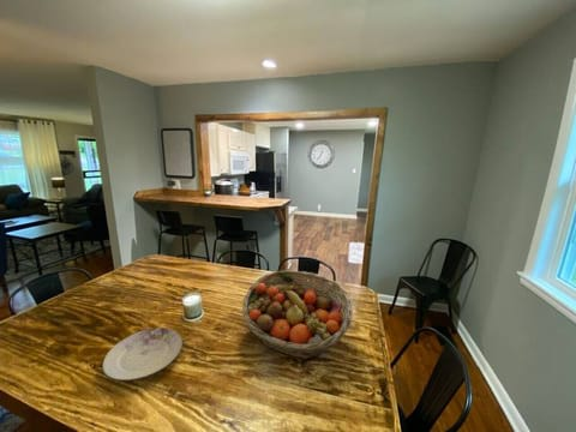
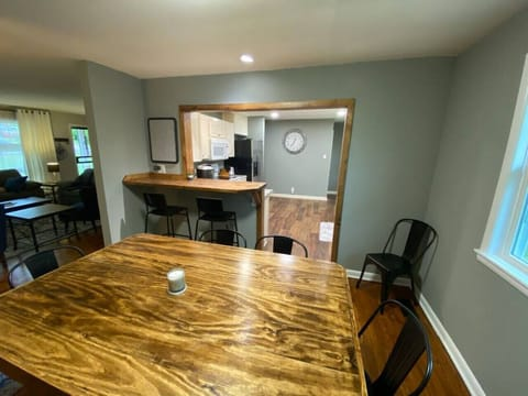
- fruit basket (295, 310)
- plate (145, 353)
